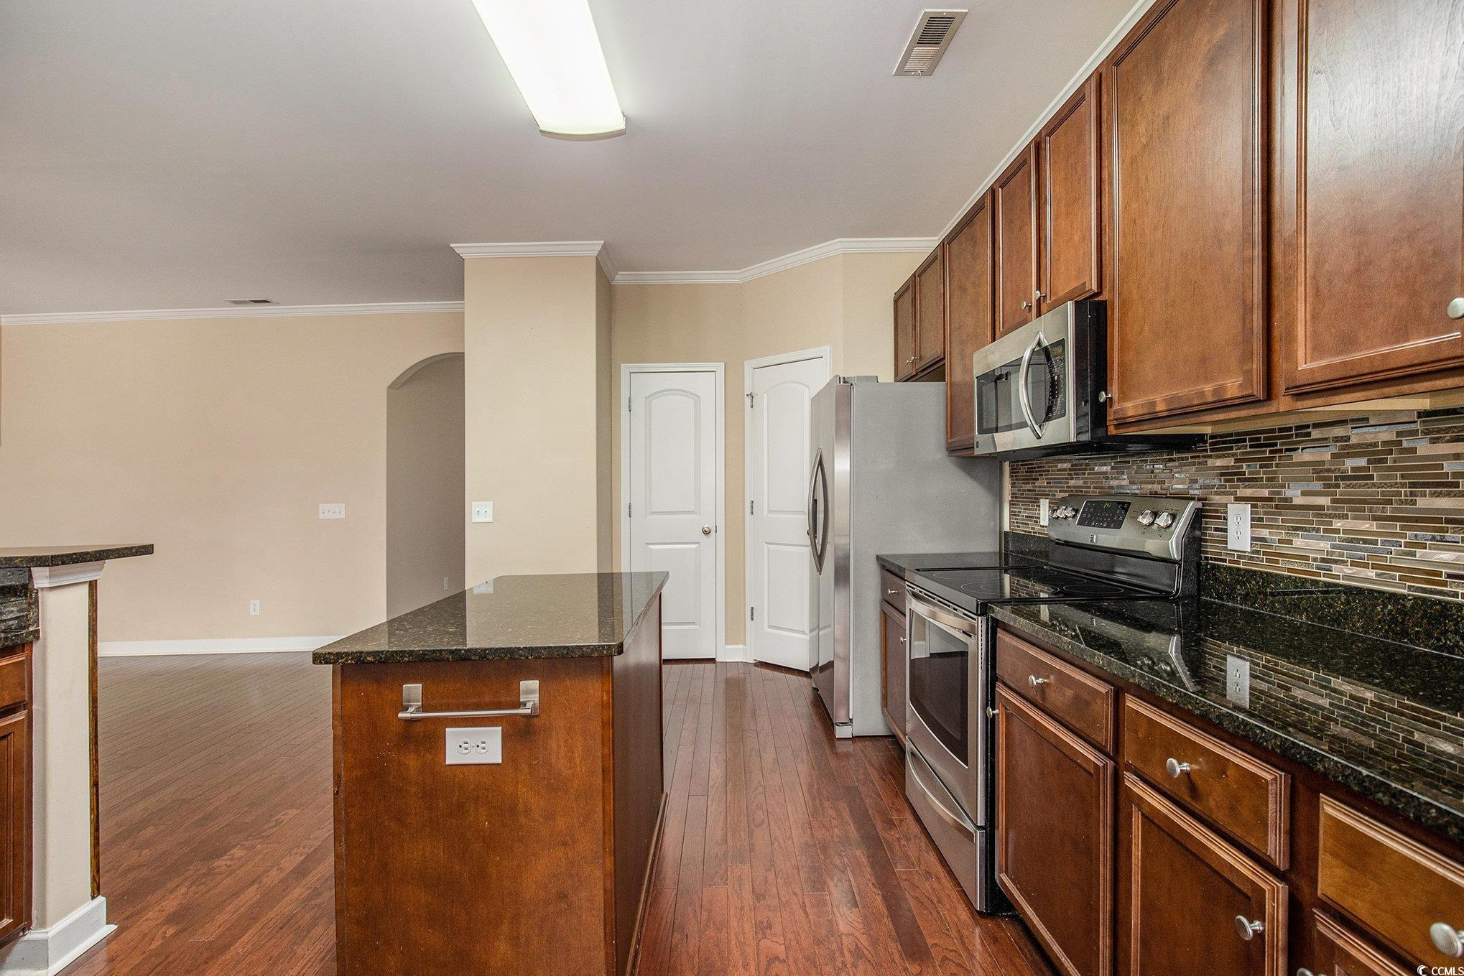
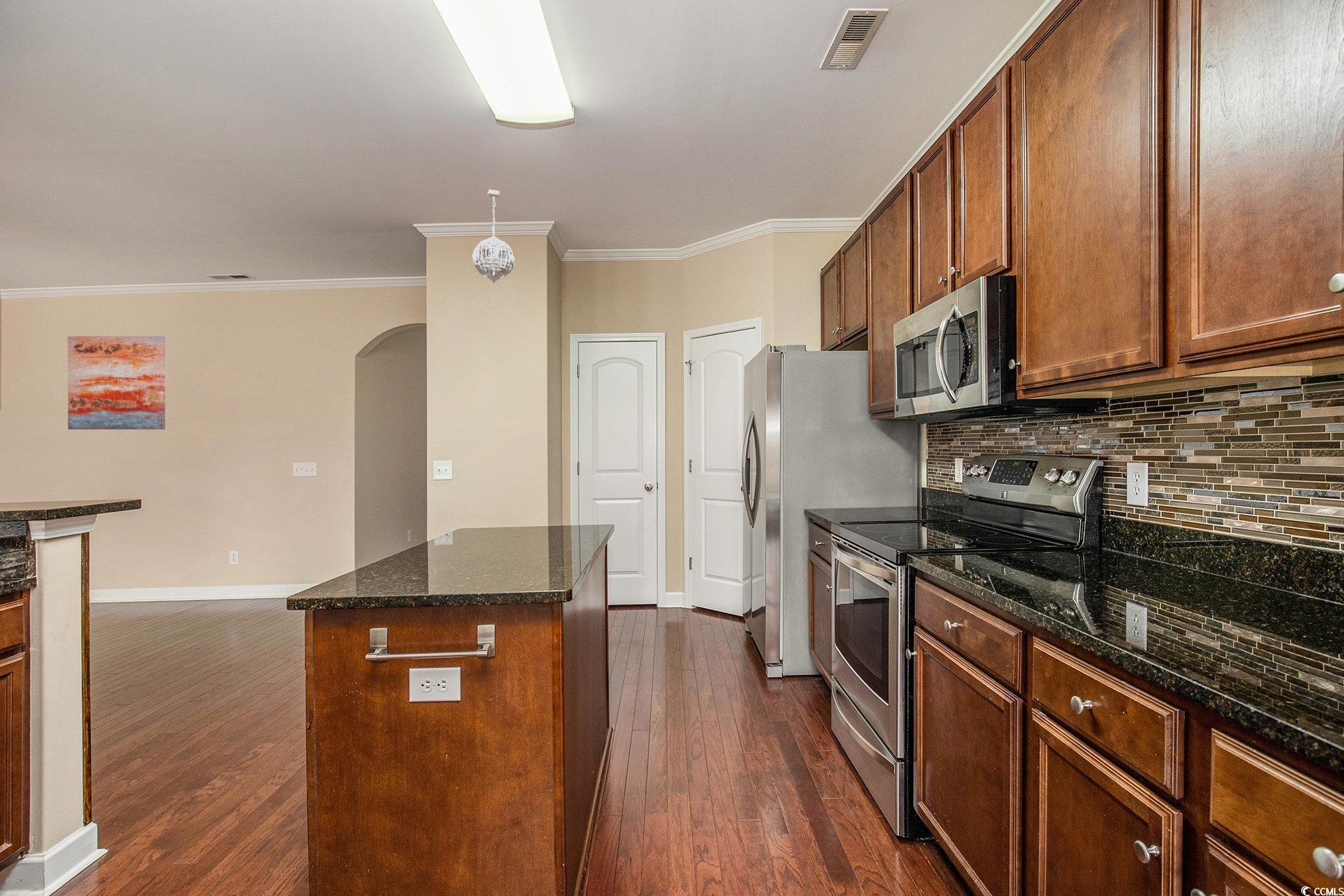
+ pendant light (493, 238)
+ wall art (116, 382)
